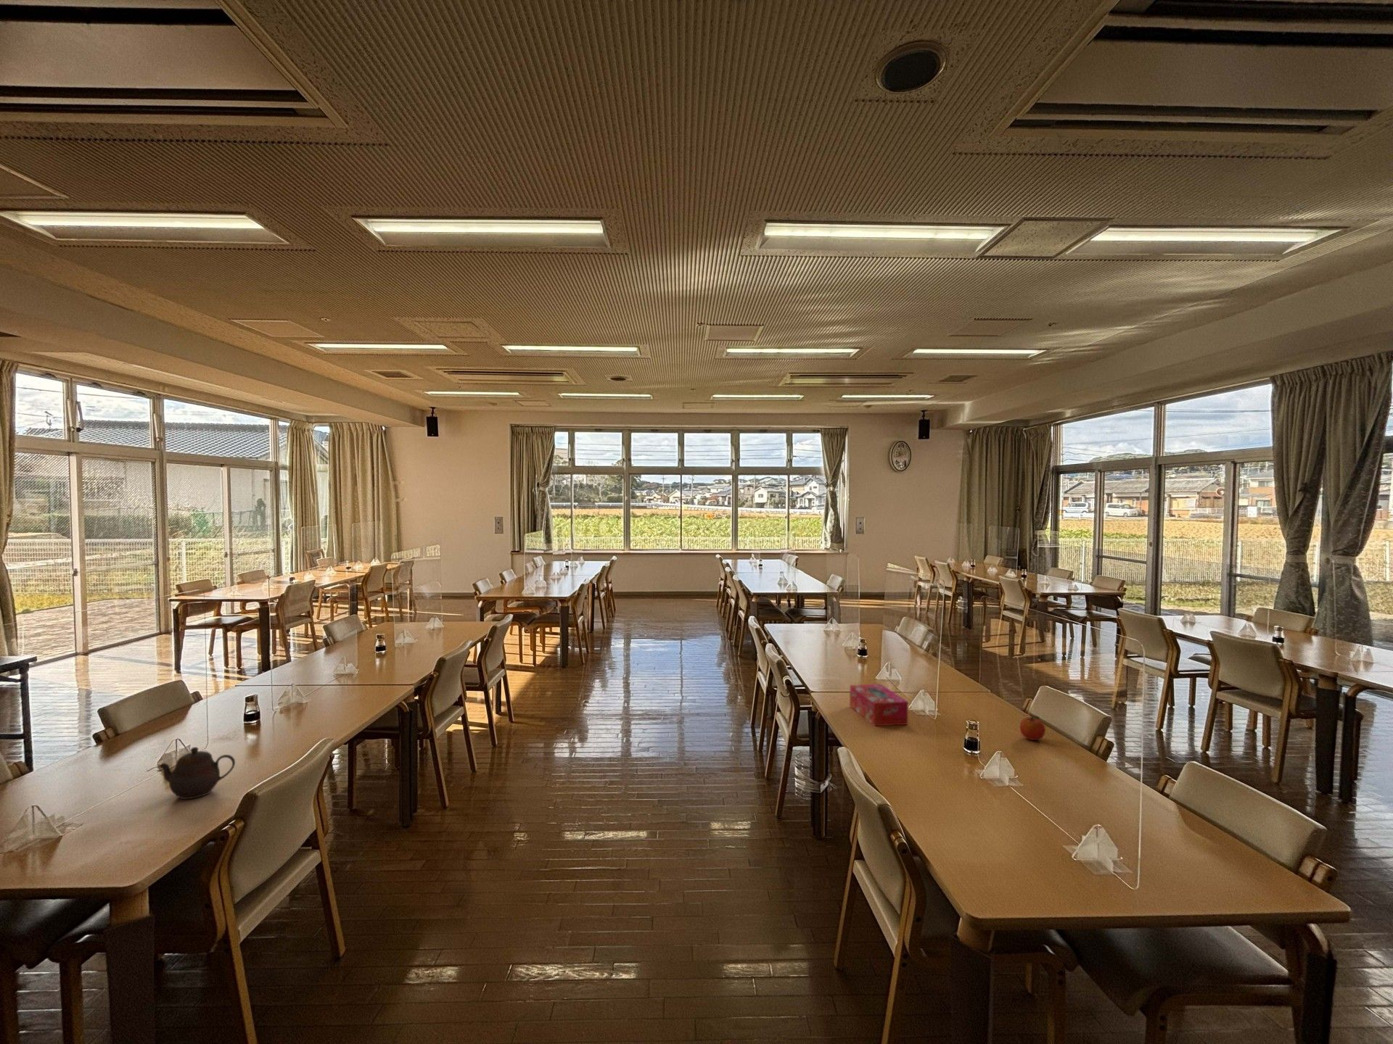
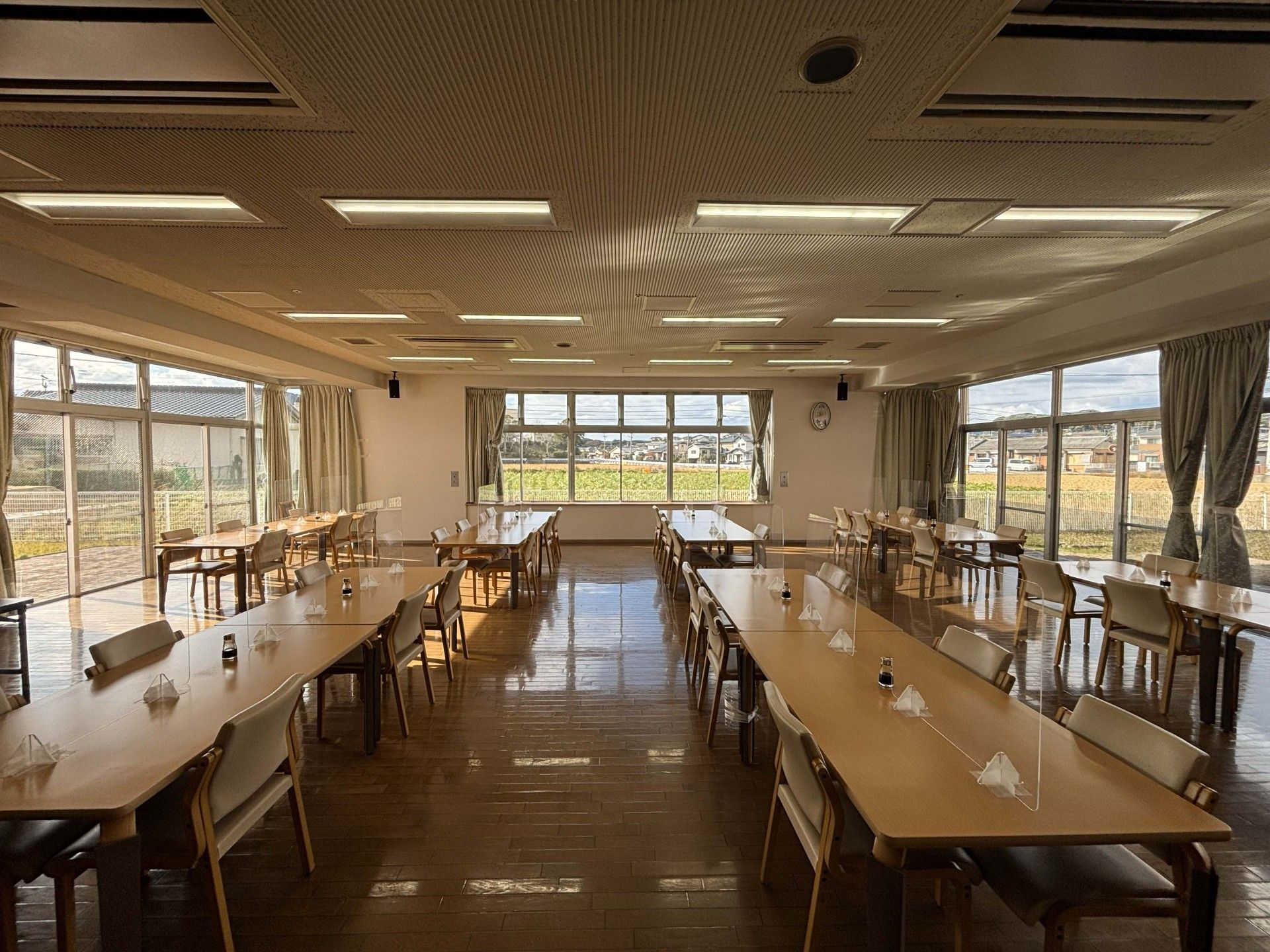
- fruit (1032, 726)
- tissue box (877, 704)
- teapot (197, 770)
